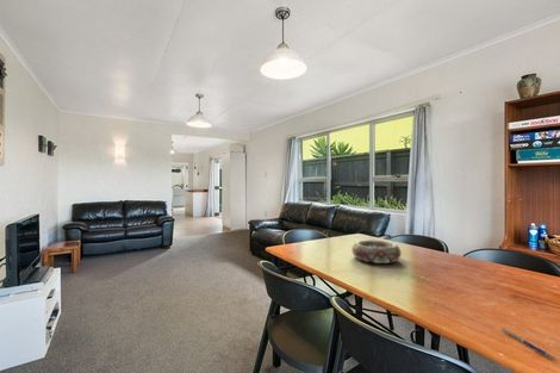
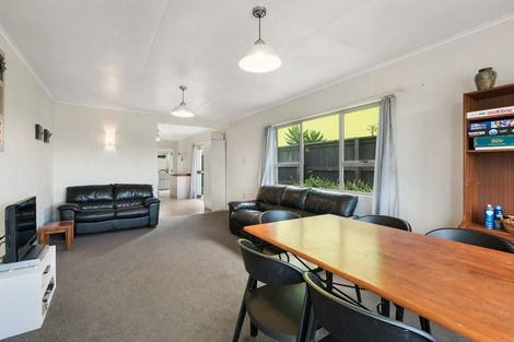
- pen (524, 341)
- decorative bowl (375, 250)
